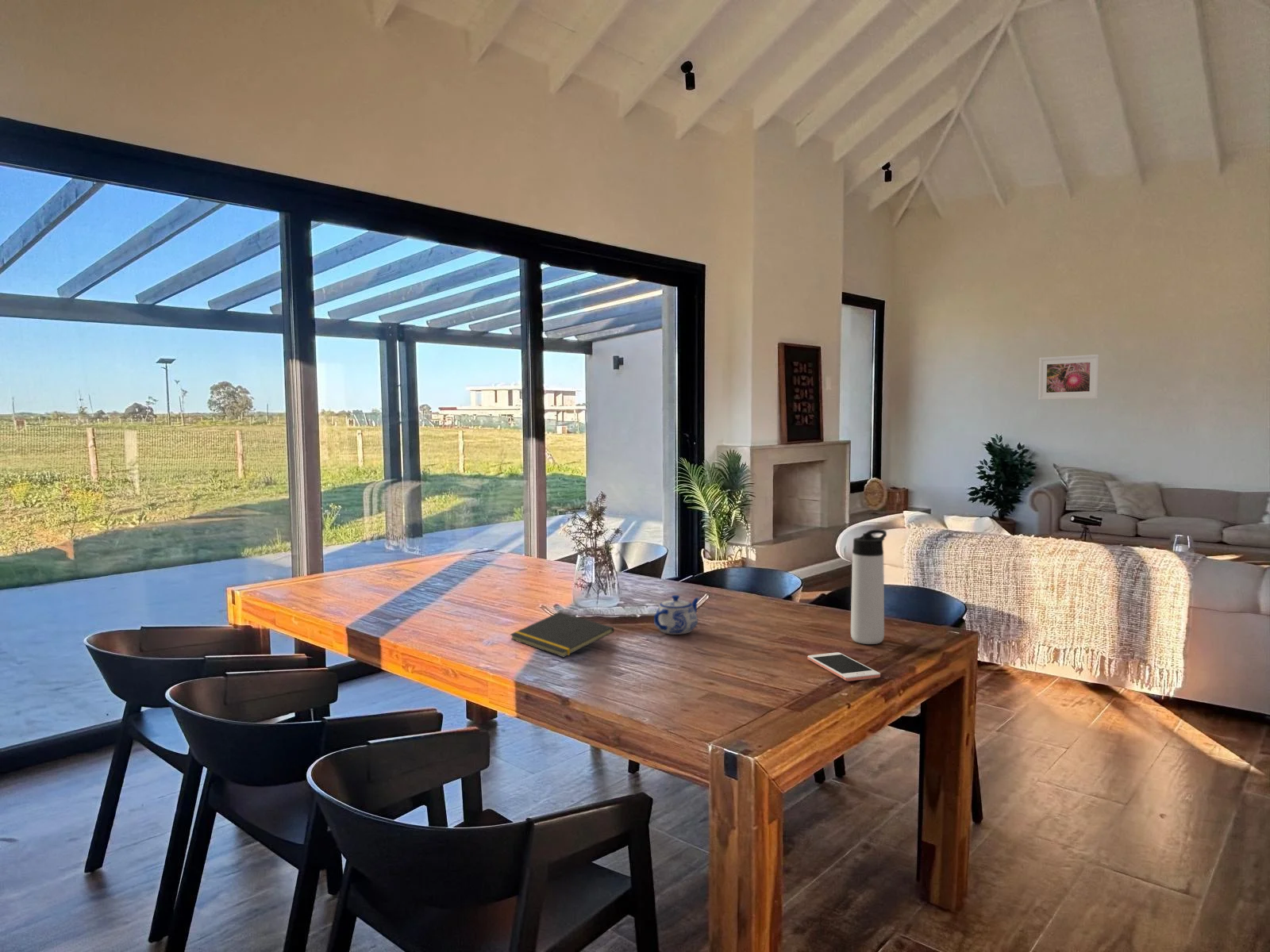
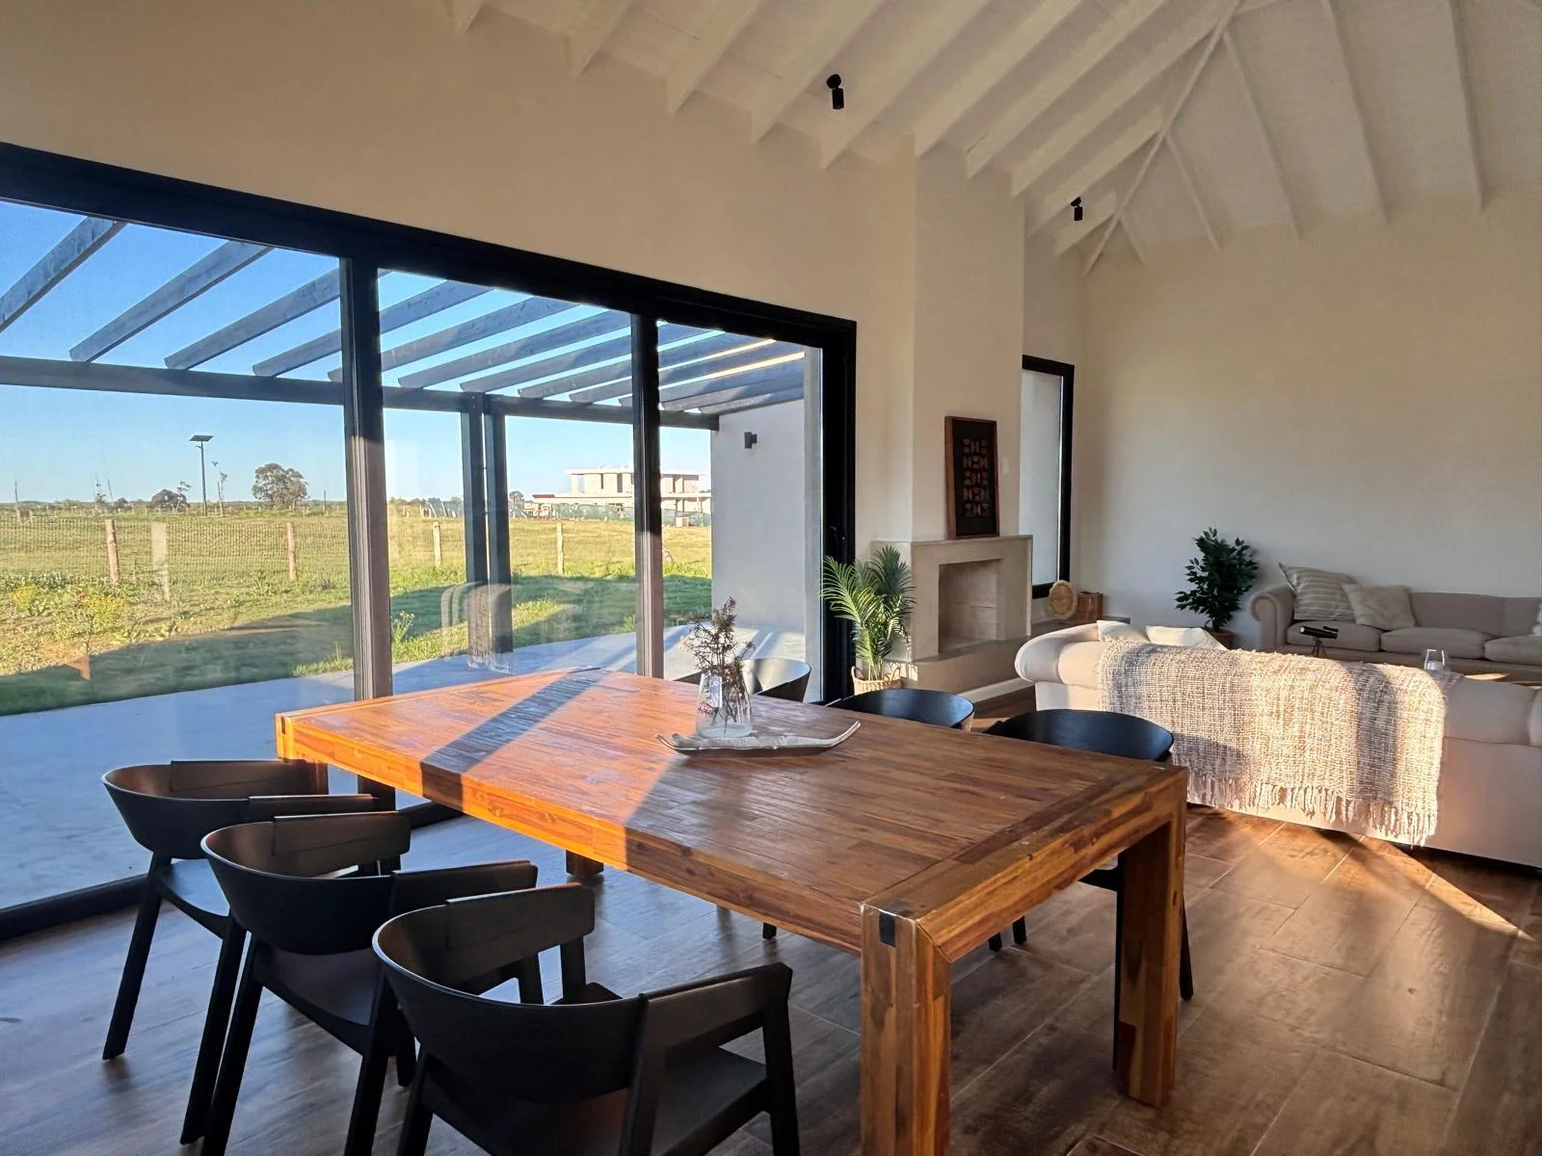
- cell phone (842, 666)
- thermos bottle (871, 585)
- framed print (1068, 378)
- teapot (678, 612)
- notepad (561, 633)
